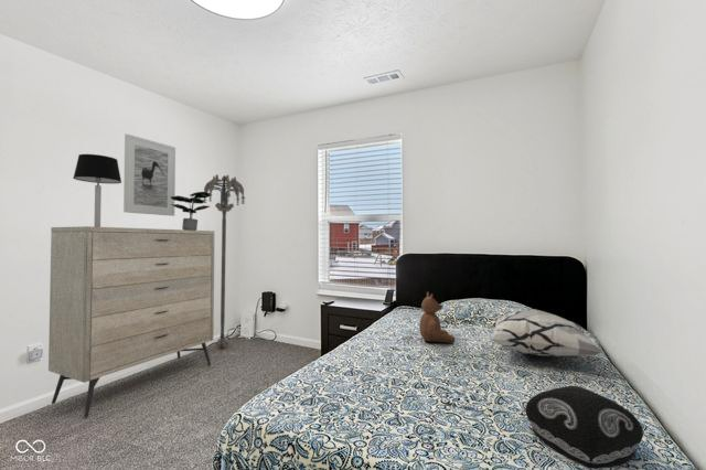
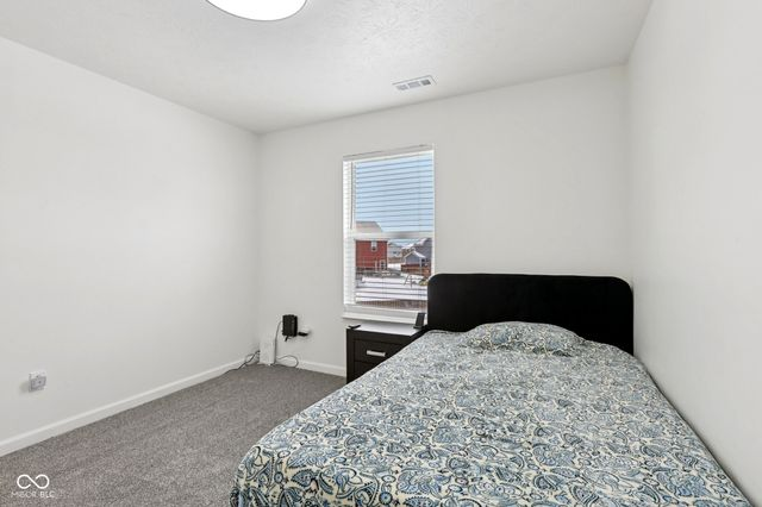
- potted plant (188, 211)
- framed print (151, 177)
- dresser (142, 305)
- decorative pillow (538, 332)
- teddy bear (436, 316)
- cushion (580, 416)
- table lamp (97, 192)
- floor lamp (224, 261)
